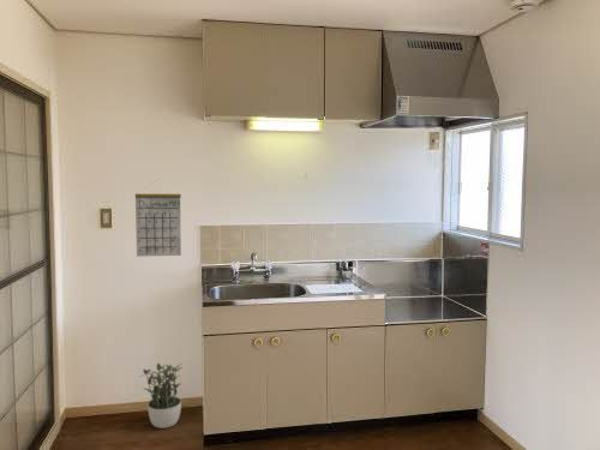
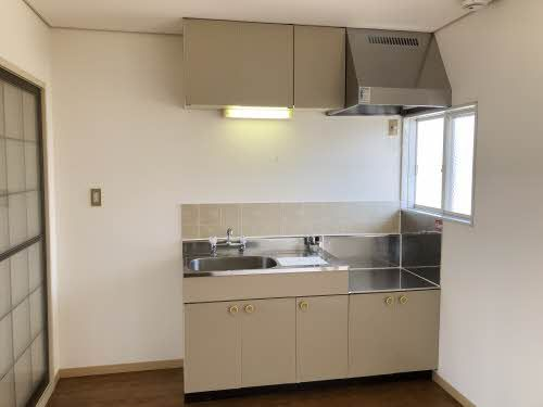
- calendar (158, 217)
- potted plant (162, 391)
